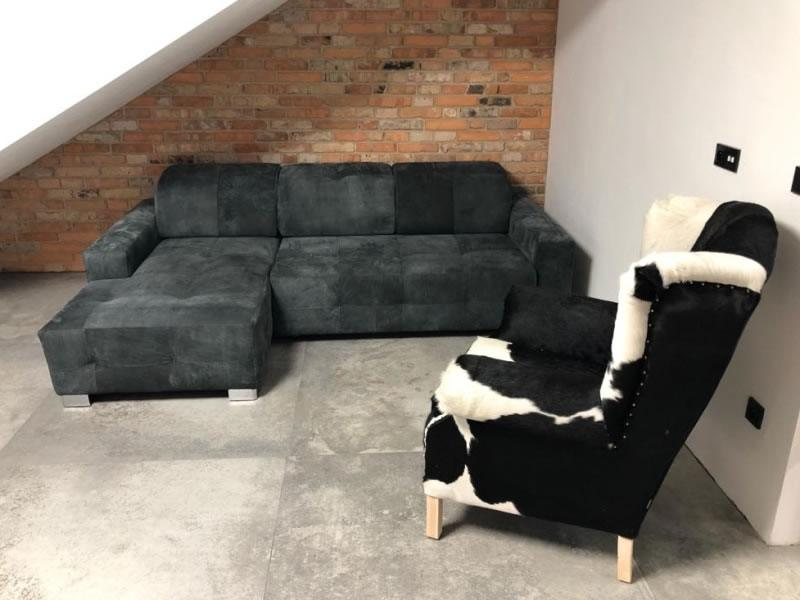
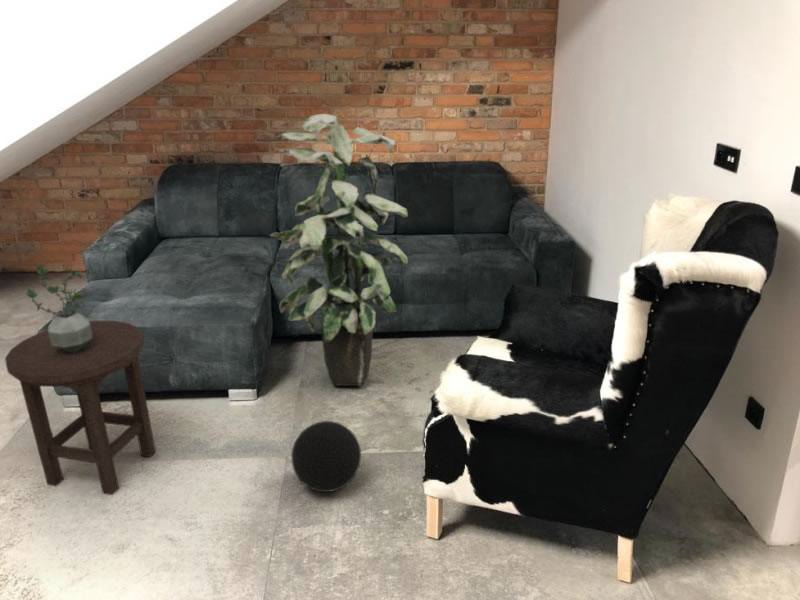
+ indoor plant (337, 254)
+ stool (90, 409)
+ ball (326, 456)
+ potted plant (62, 307)
